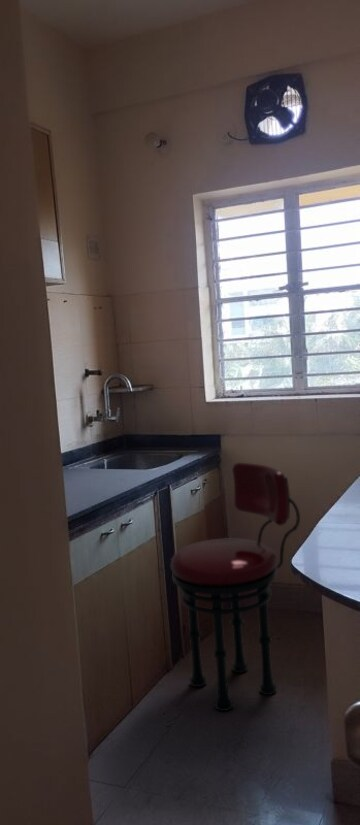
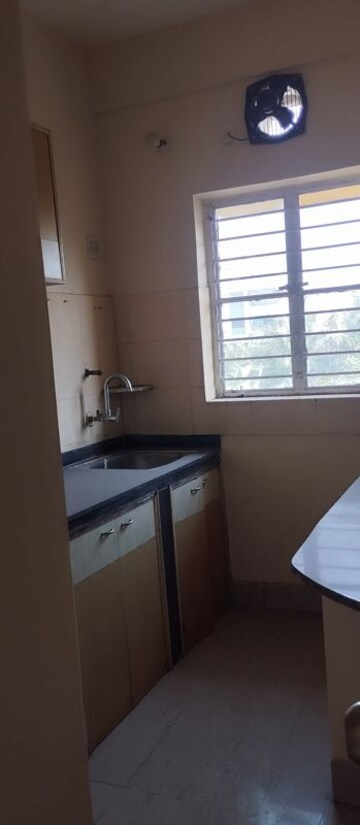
- stool (236, 579)
